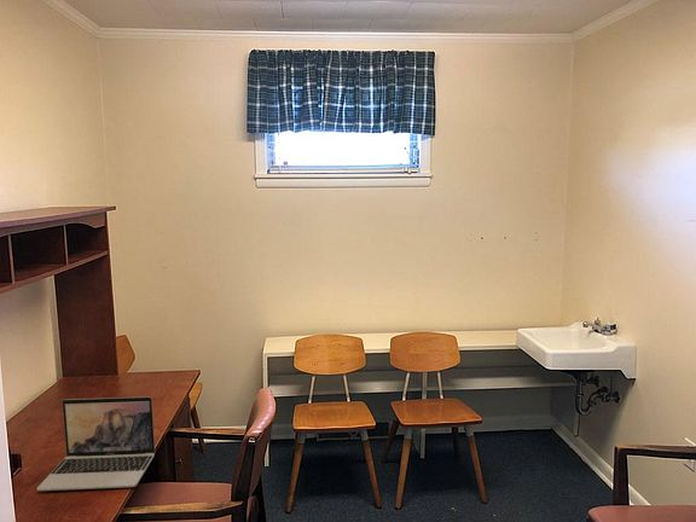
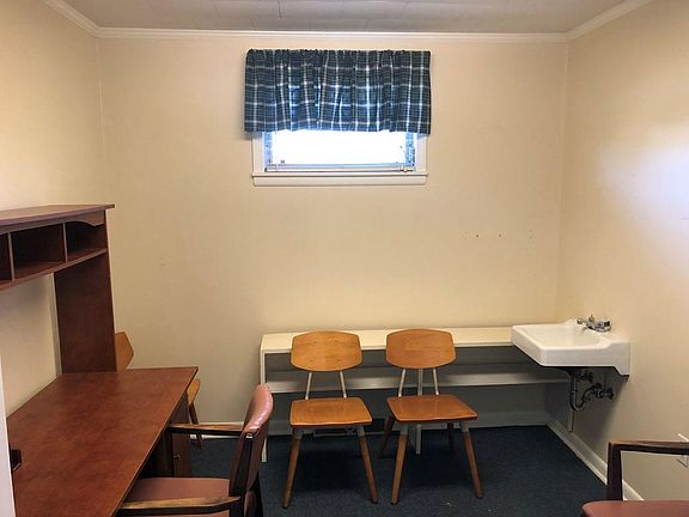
- laptop (97, 441)
